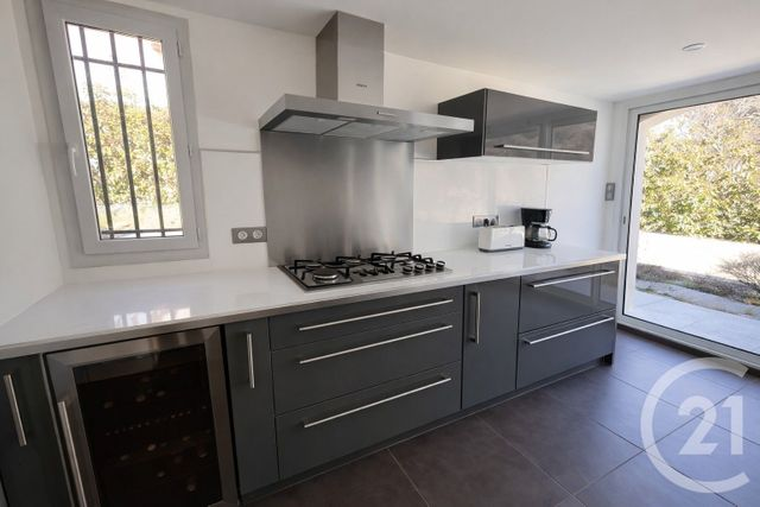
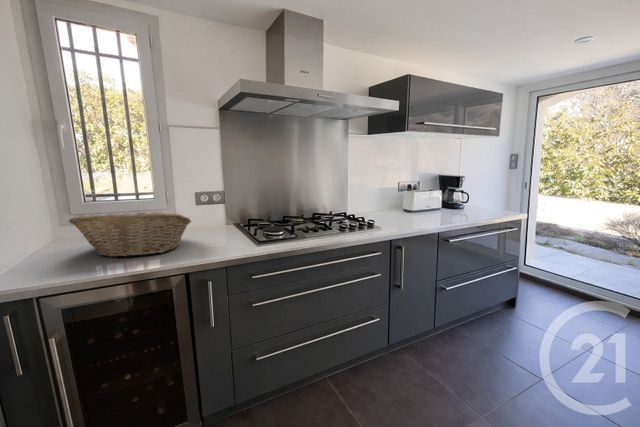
+ fruit basket (135, 229)
